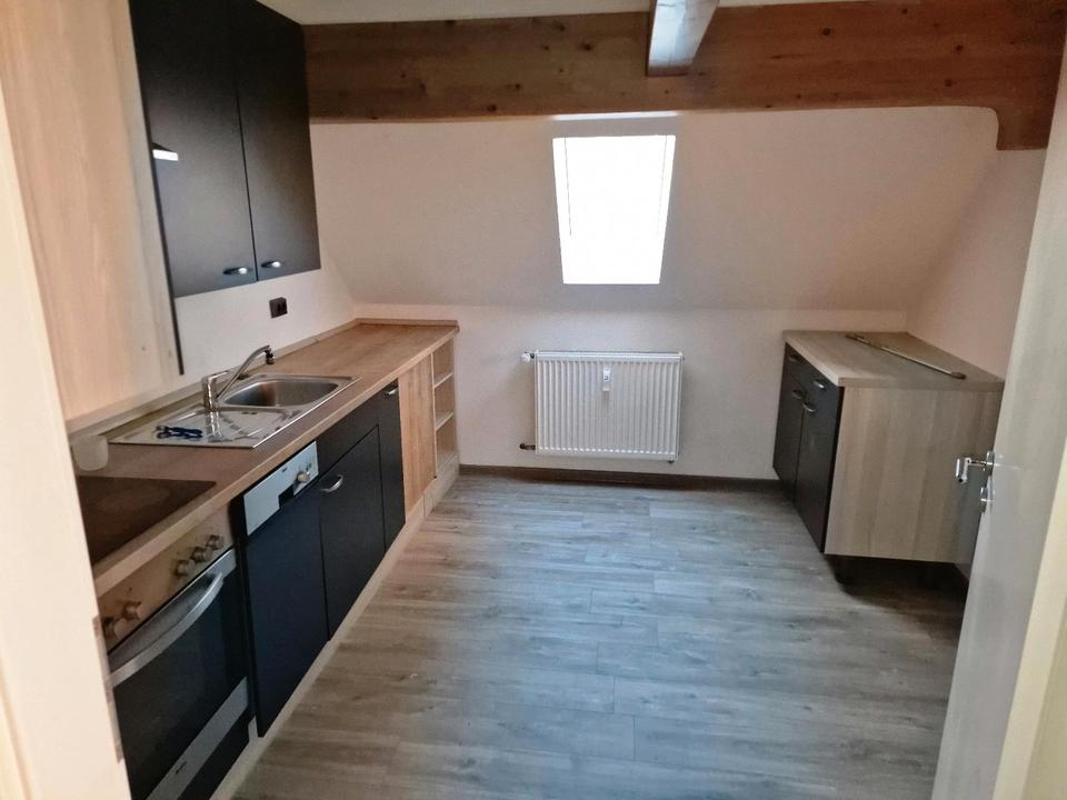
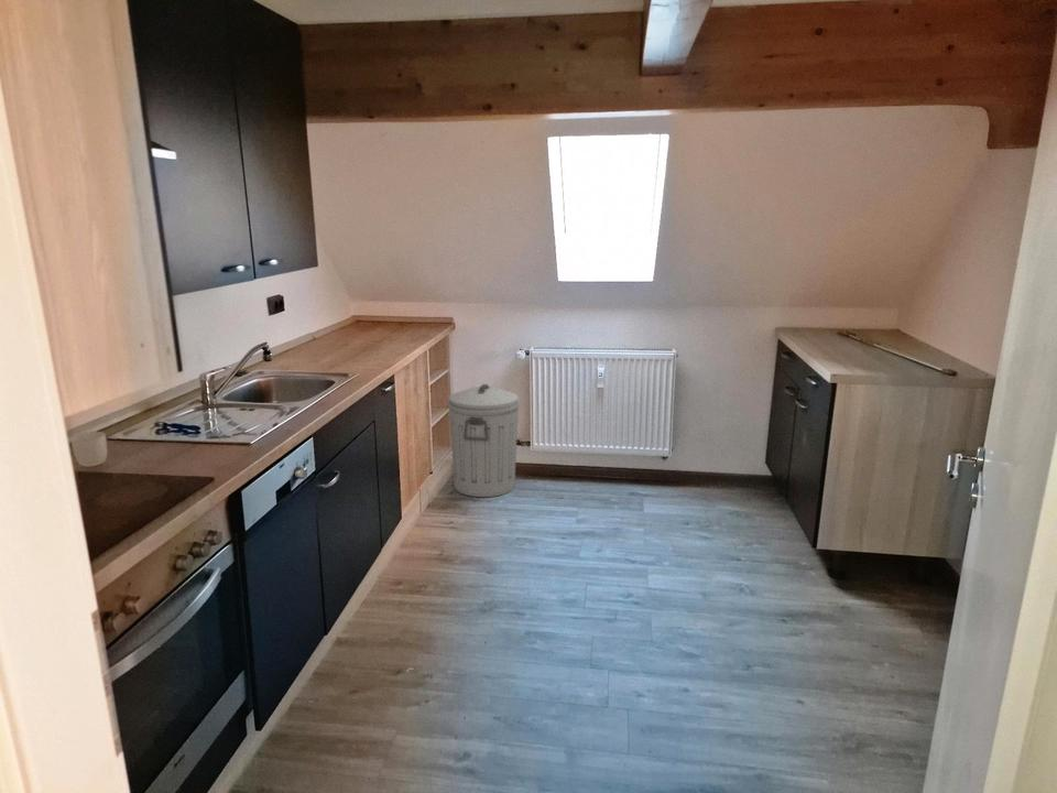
+ trash can (483, 436)
